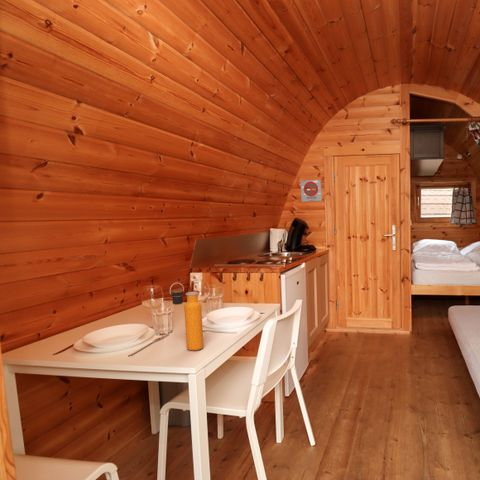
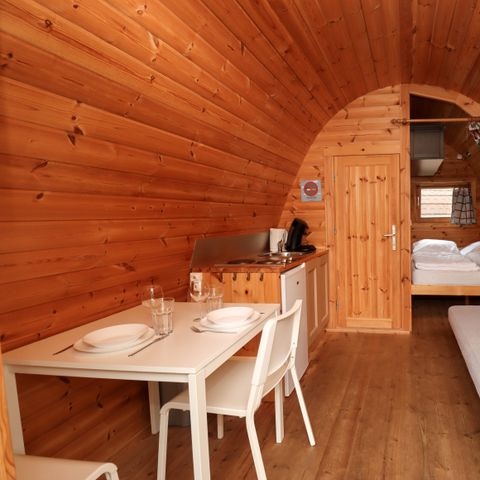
- water bottle (186, 315)
